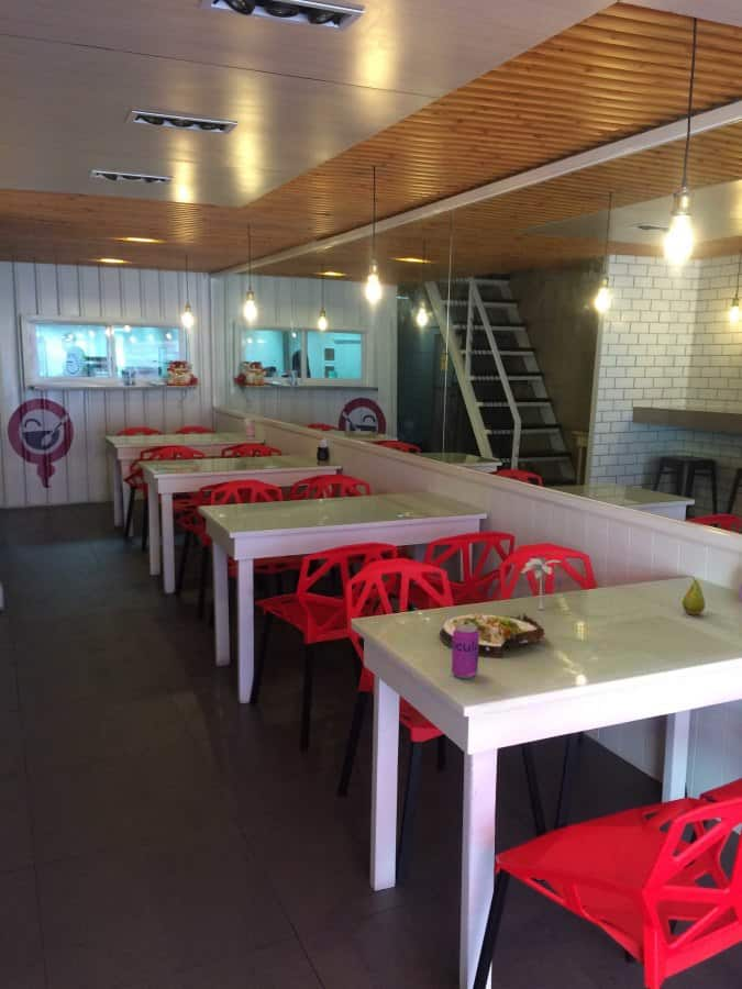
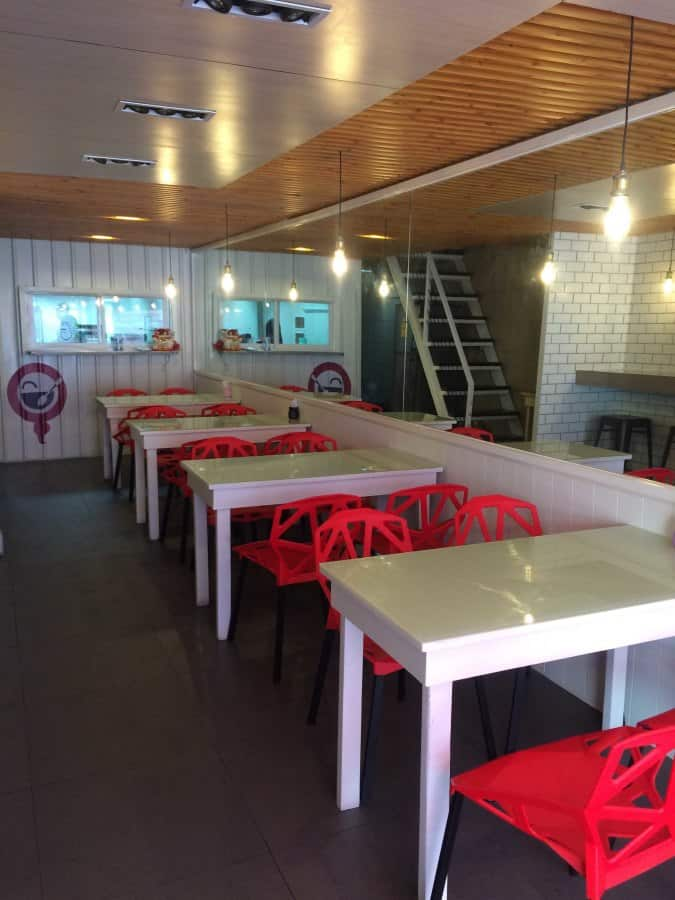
- palm tree (540, 584)
- beverage can (465, 651)
- salad plate (488, 627)
- fruit (694, 594)
